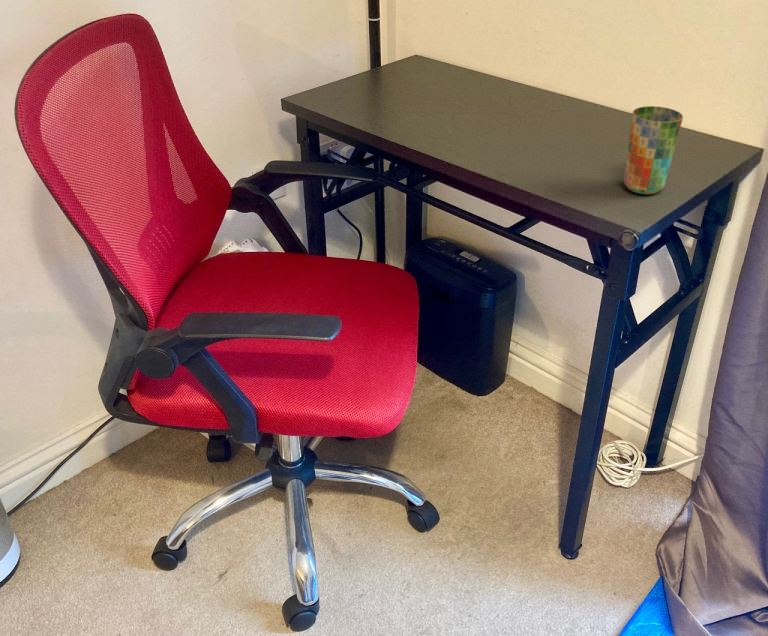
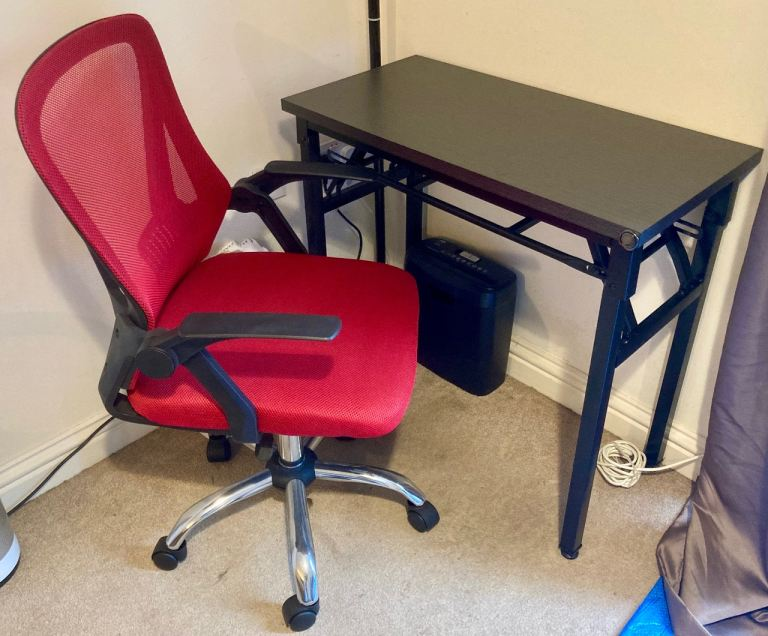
- cup (650, 151)
